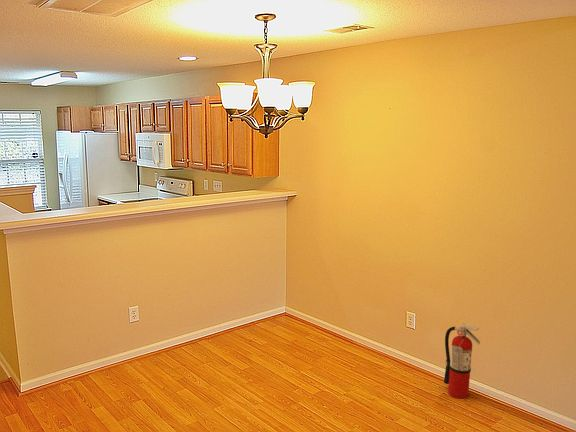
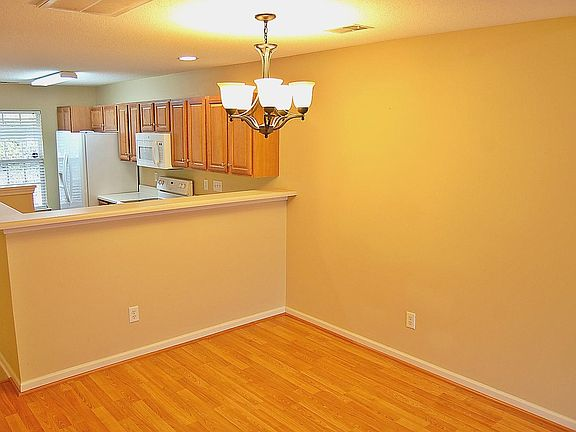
- fire extinguisher (460, 357)
